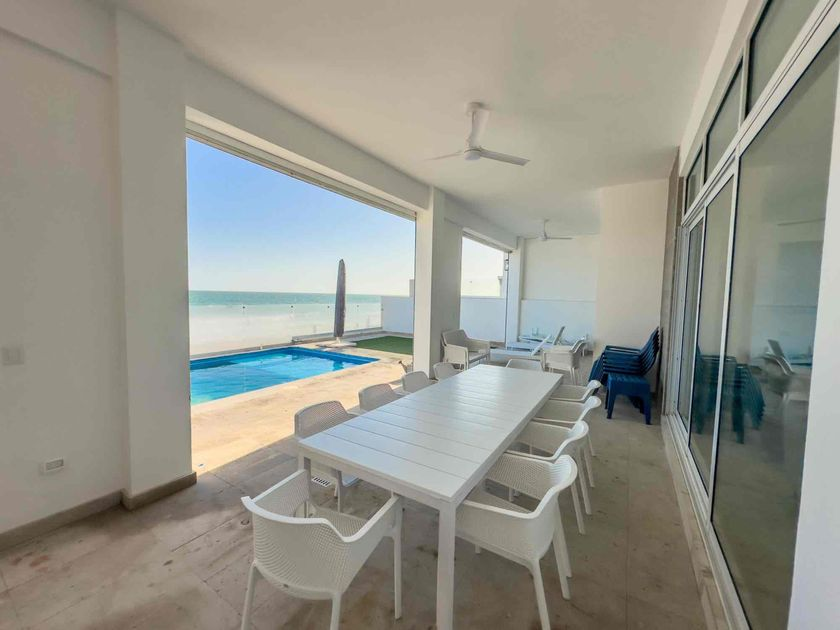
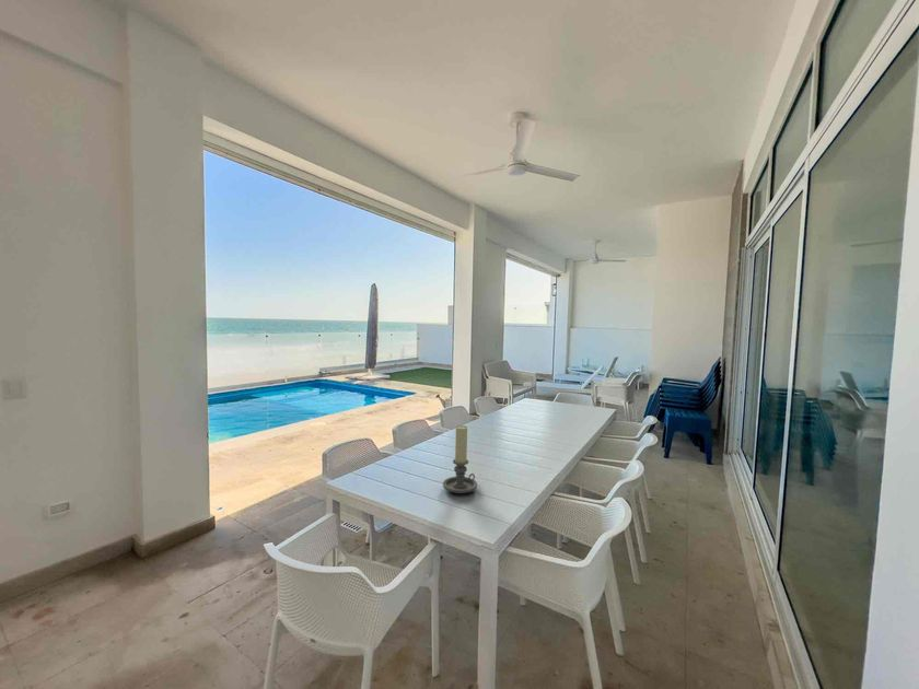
+ candle holder (463, 456)
